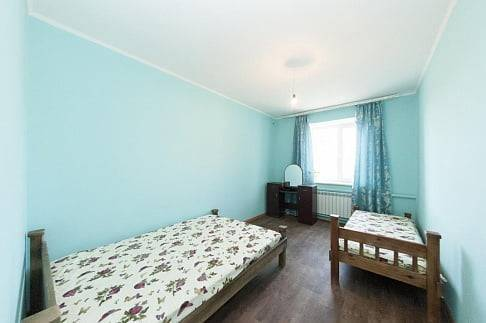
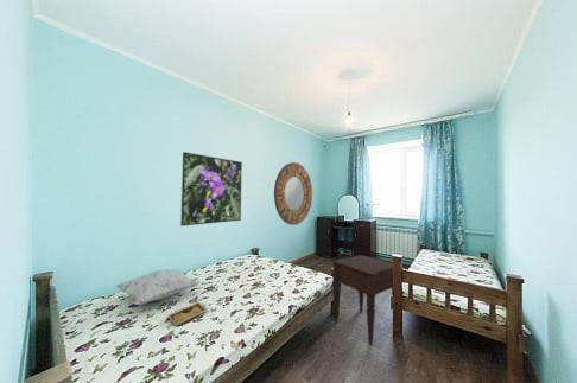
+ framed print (215, 190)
+ tray (188, 313)
+ nightstand (364, 293)
+ home mirror (294, 193)
+ decorative pillow (159, 283)
